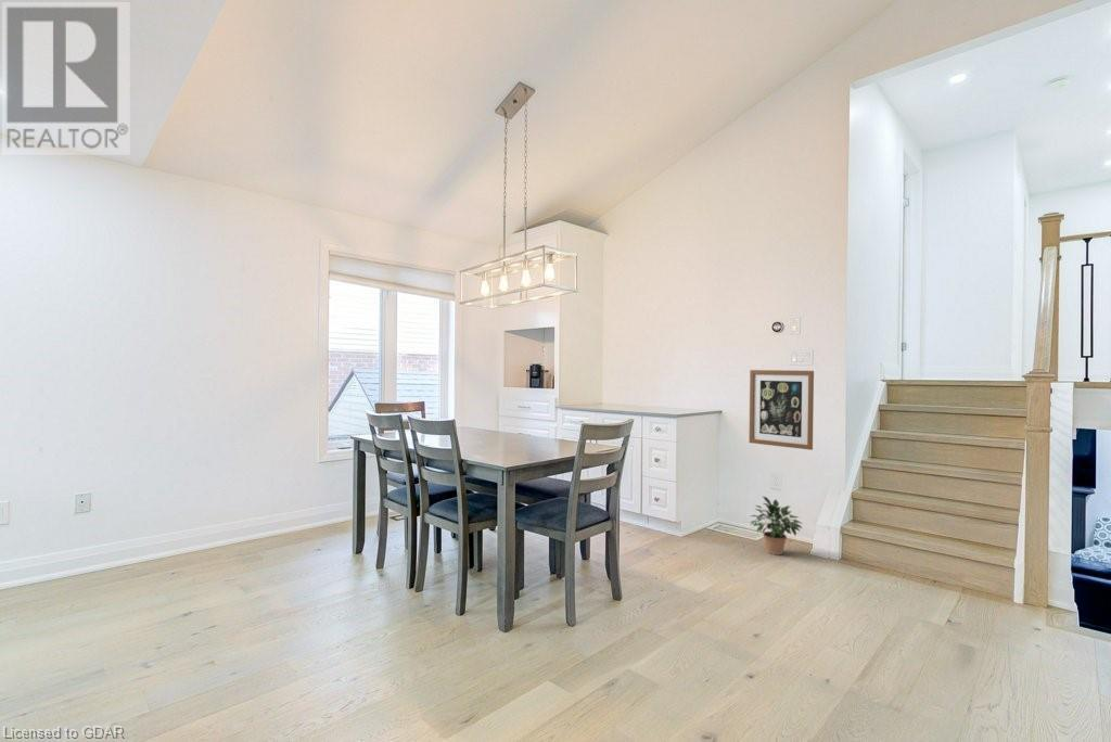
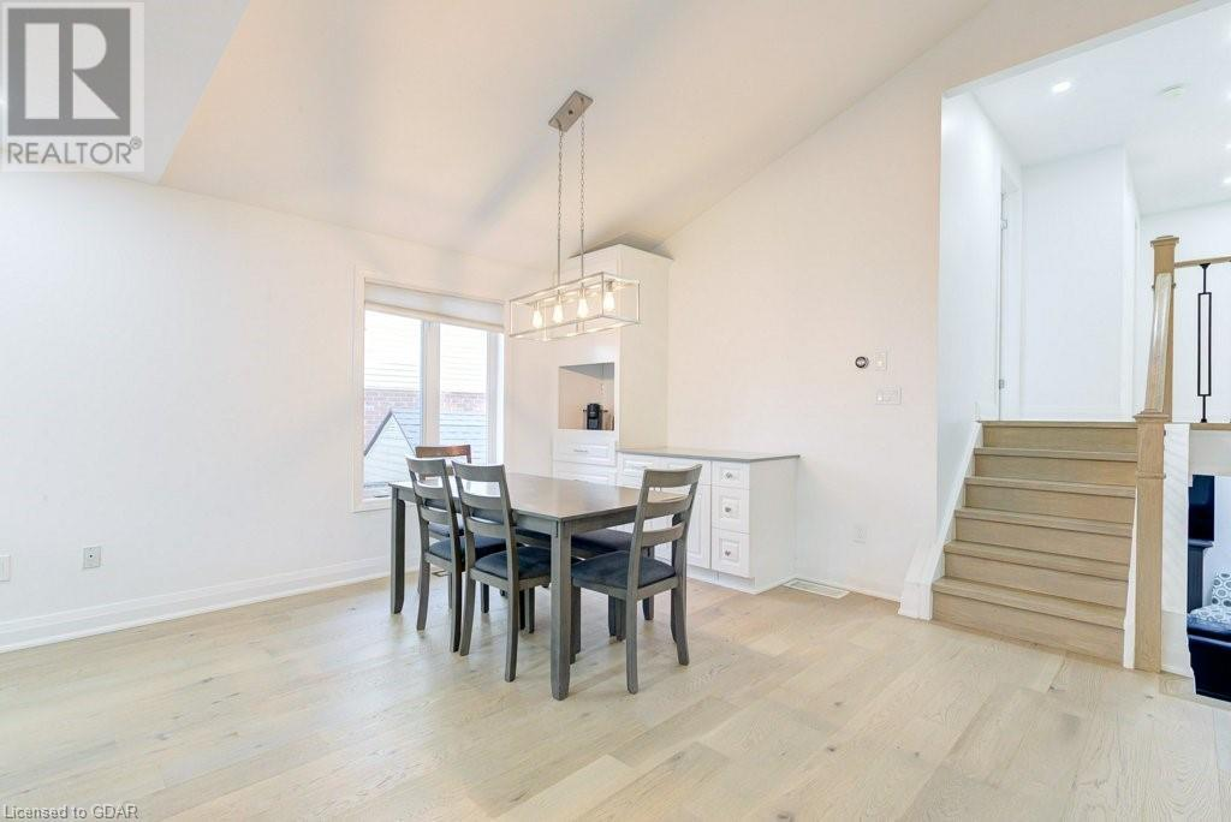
- wall art (780, 408)
- potted plant (777, 526)
